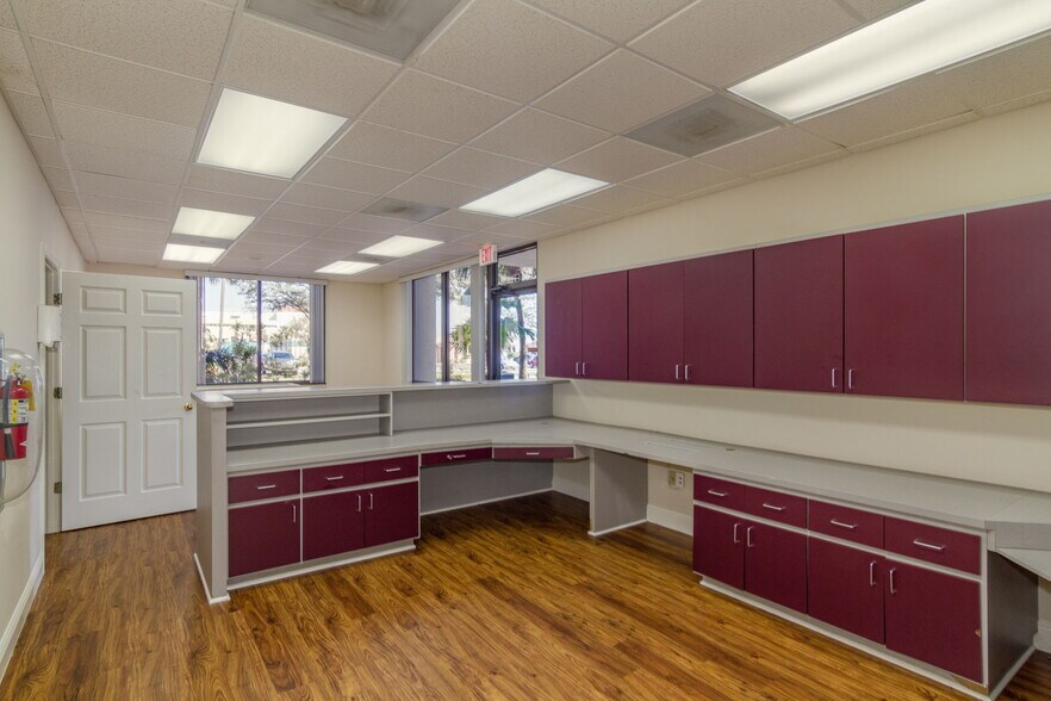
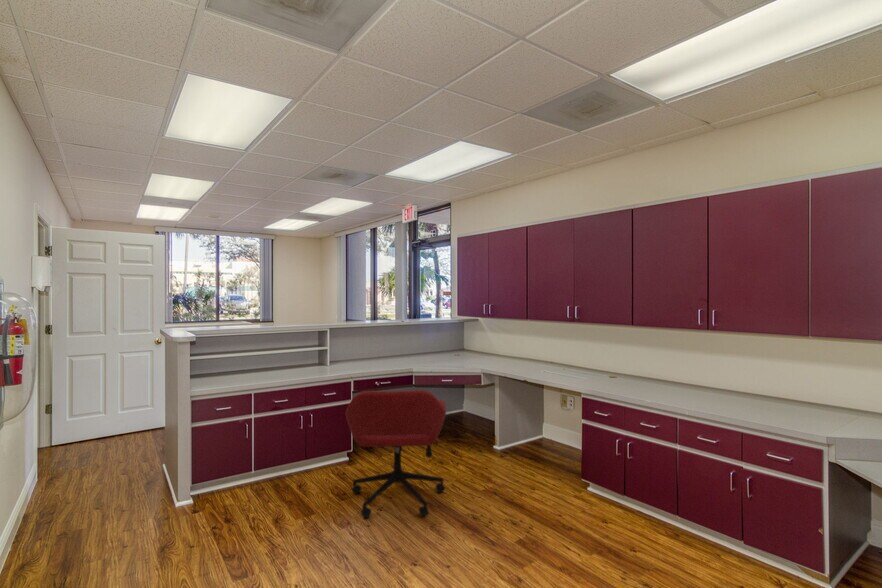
+ office chair (397, 440)
